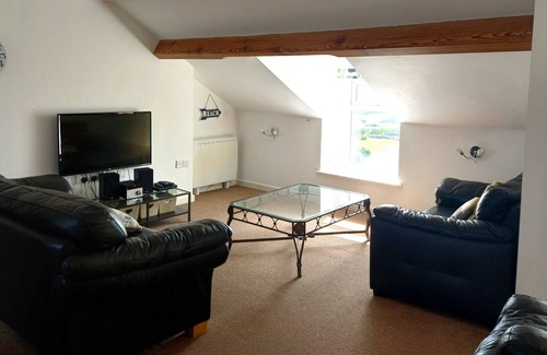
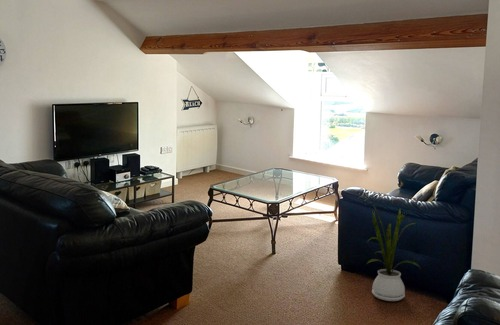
+ house plant (387, 247)
